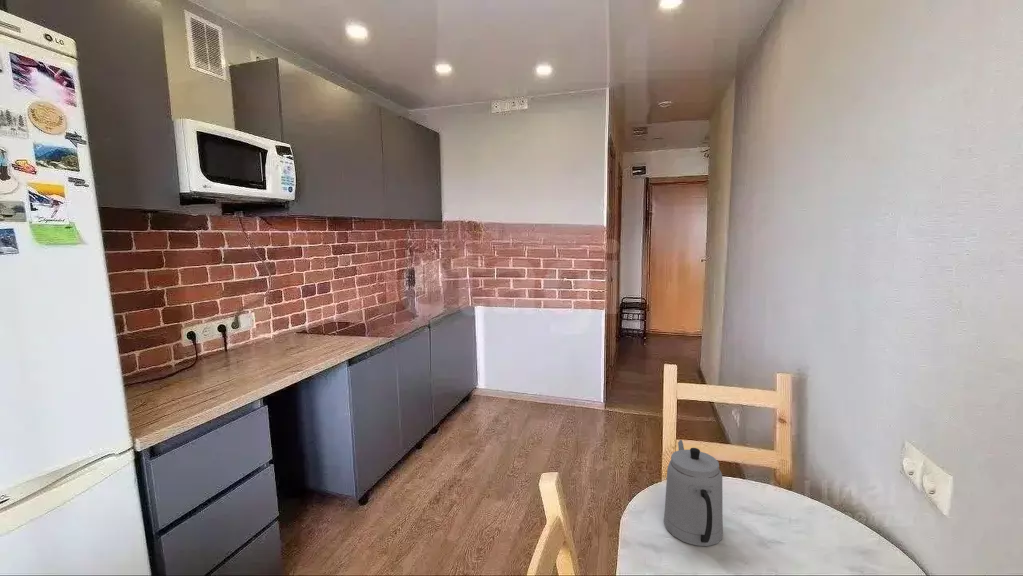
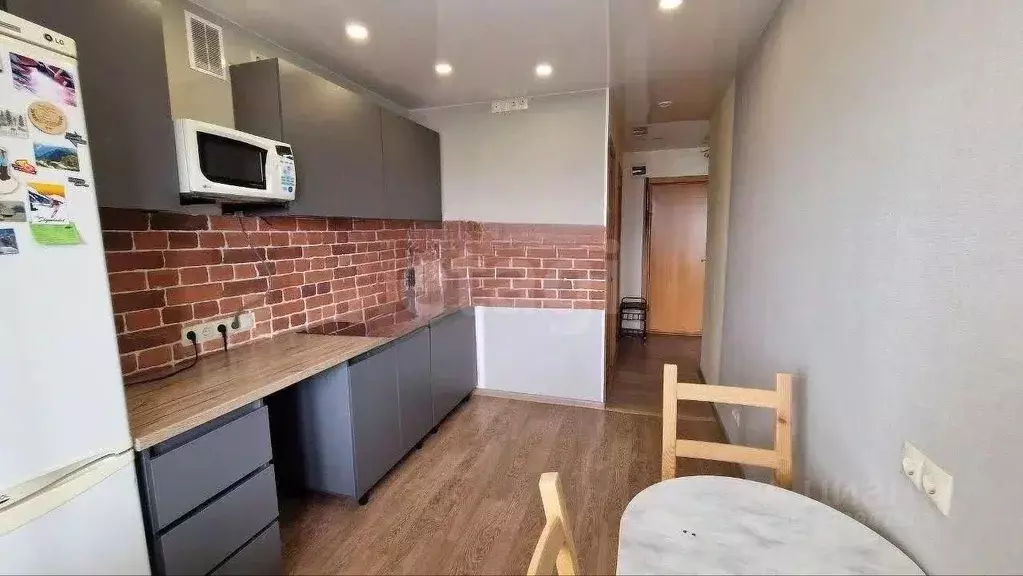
- teapot (692, 486)
